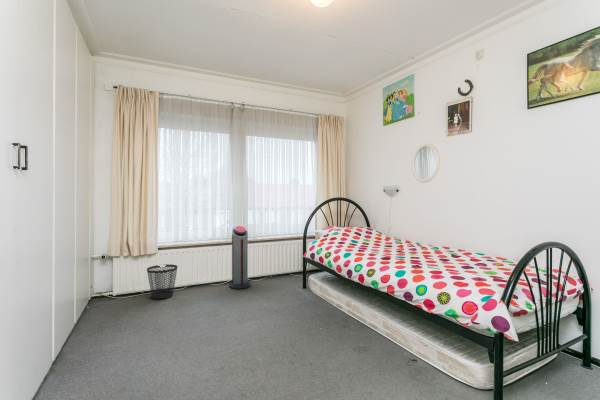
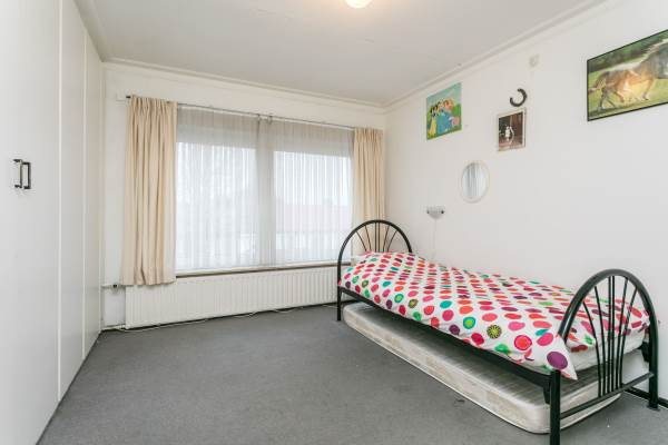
- wastebasket (162, 281)
- air purifier (239, 255)
